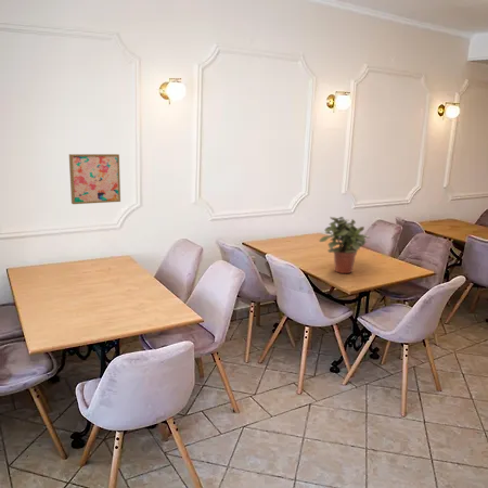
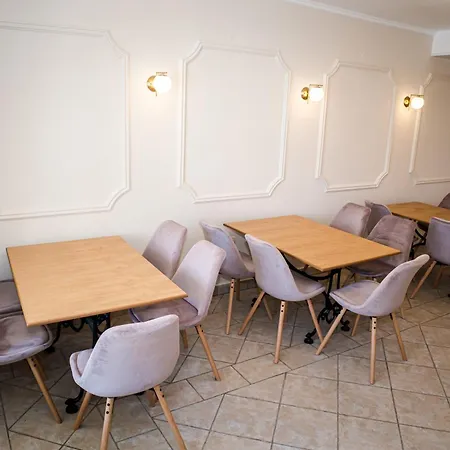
- wall art (95, 178)
- potted plant (345, 244)
